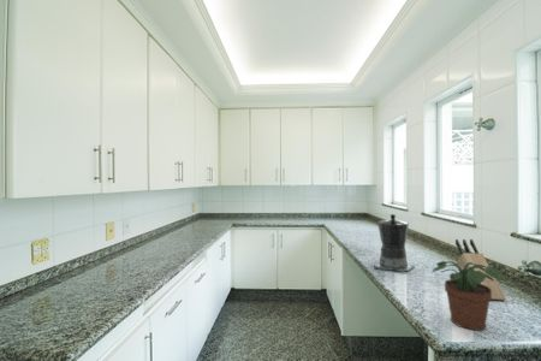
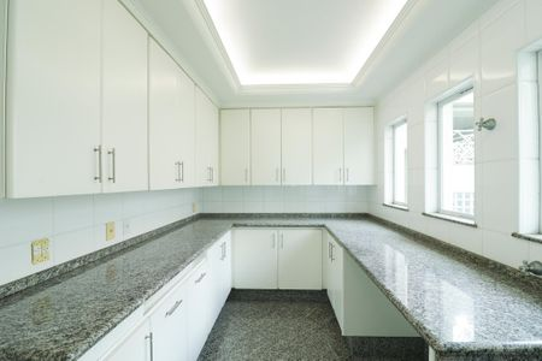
- coffee maker (393, 241)
- knife block (476, 264)
- potted plant (465, 294)
